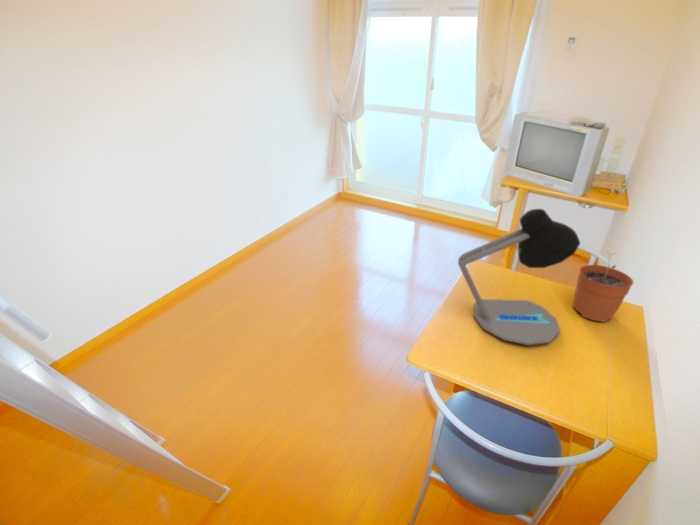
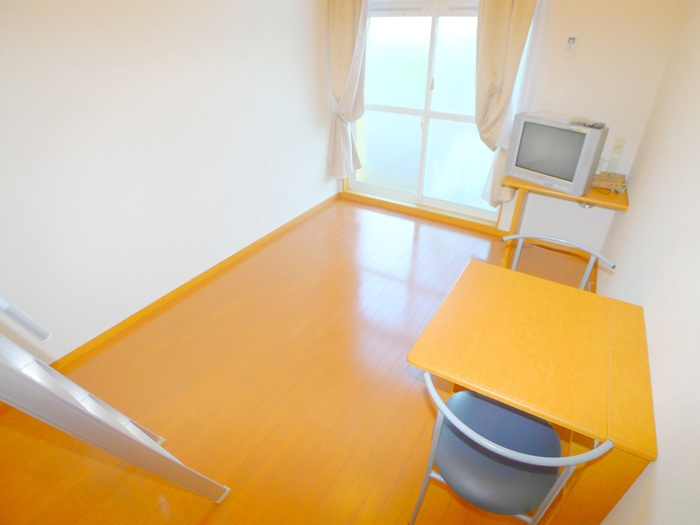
- desk lamp (520, 262)
- plant pot (602, 284)
